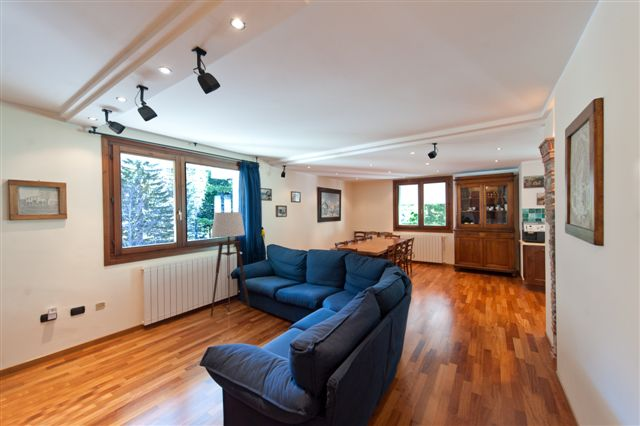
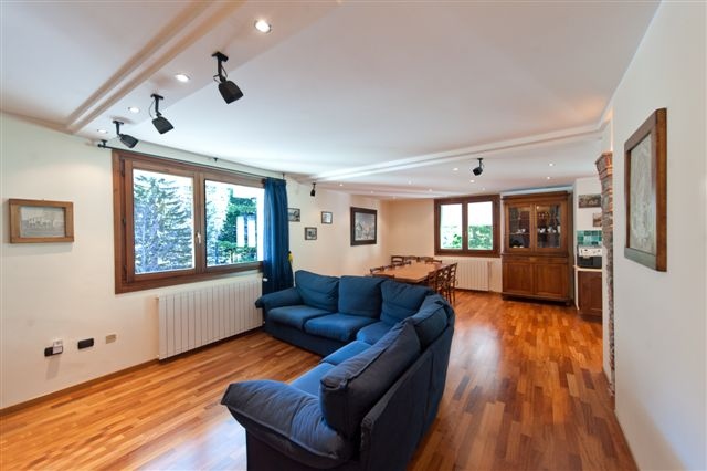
- floor lamp (229, 263)
